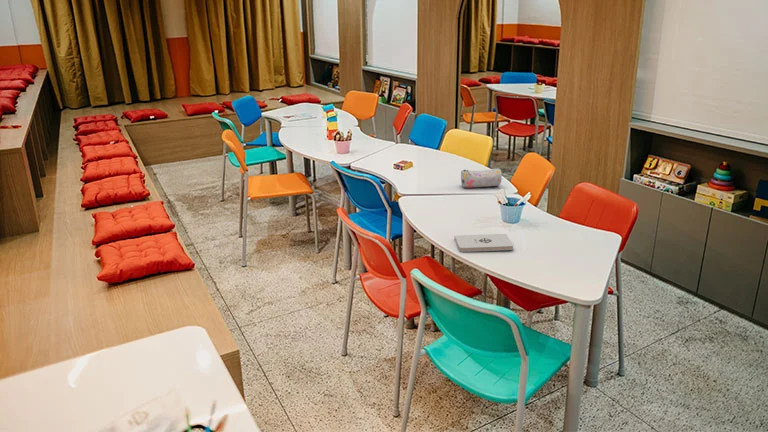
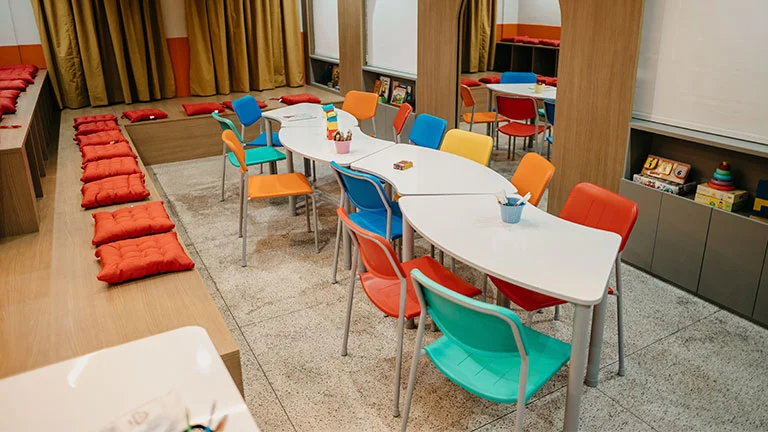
- pencil case (480, 177)
- notepad (483, 242)
